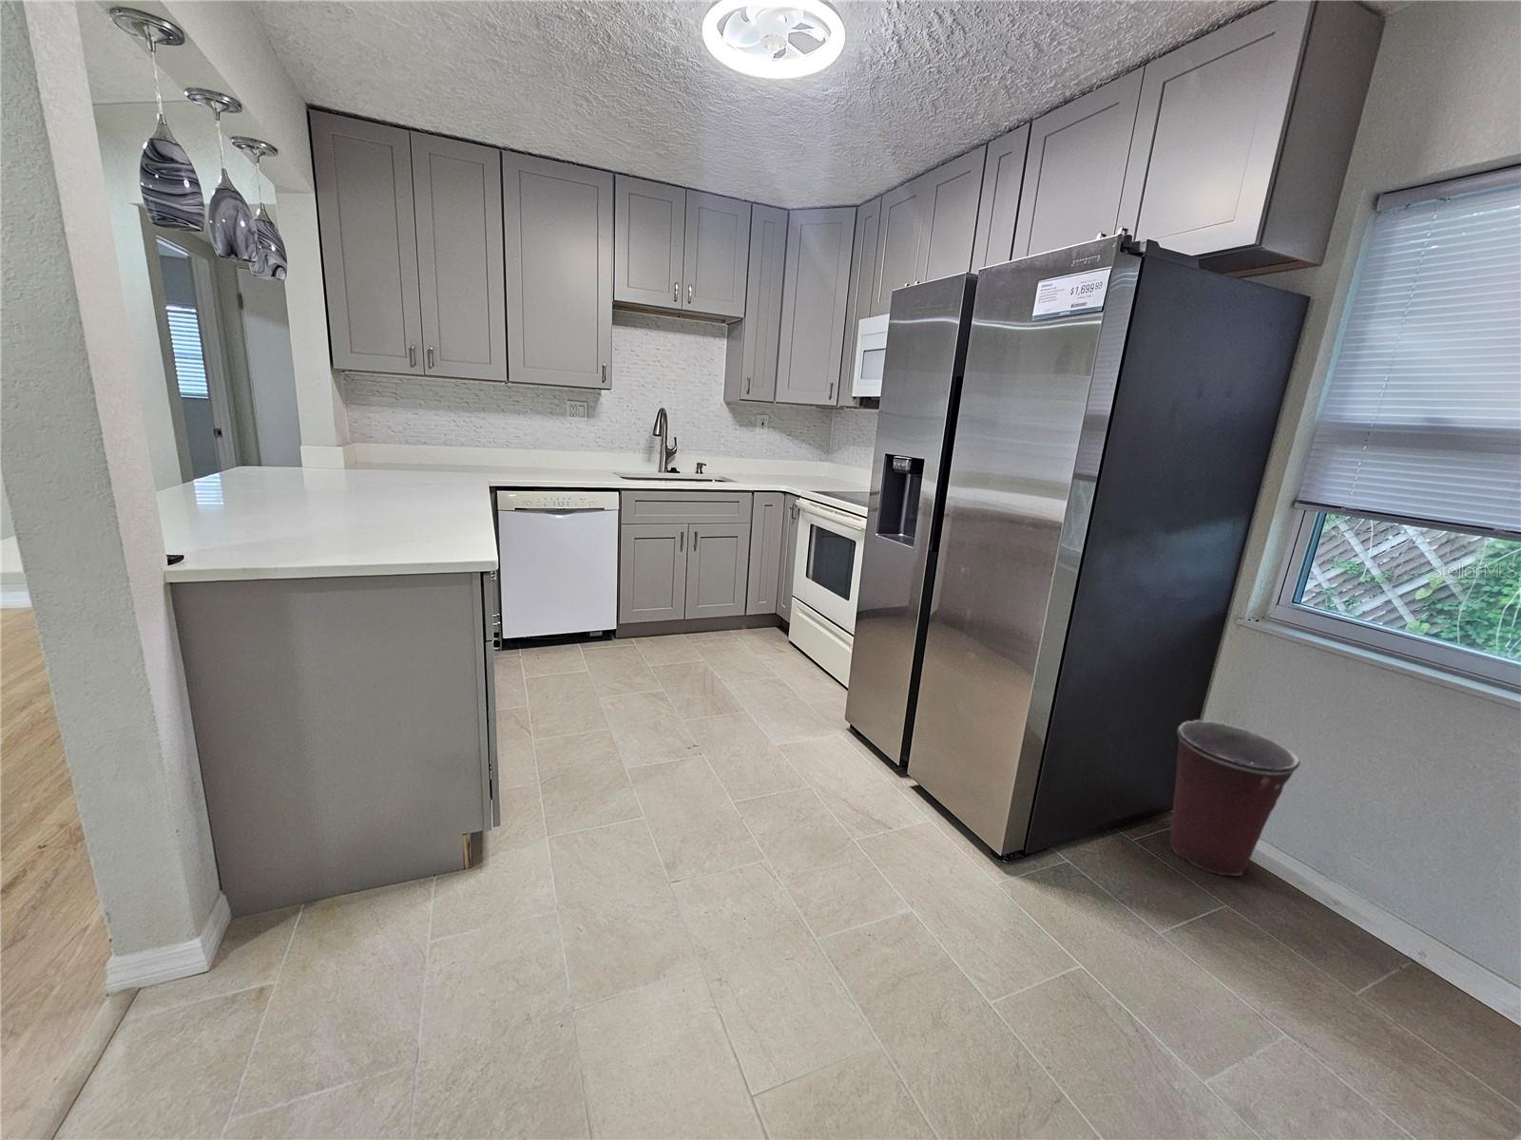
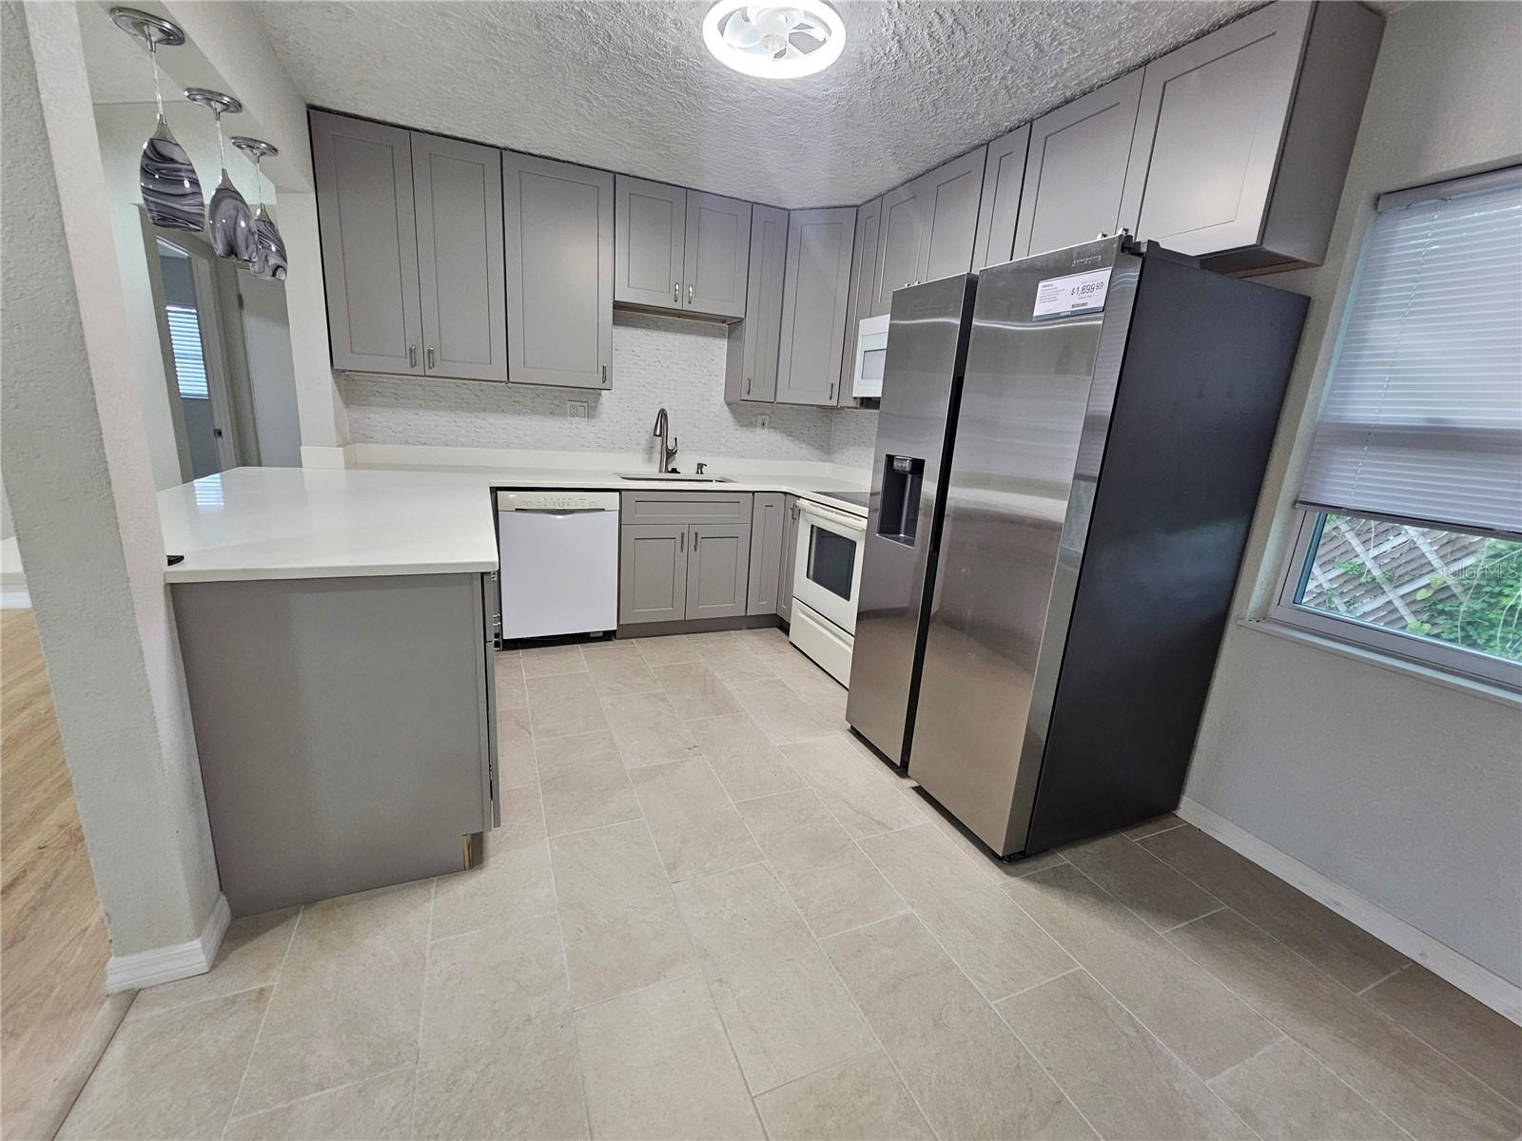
- trash bin (1220, 798)
